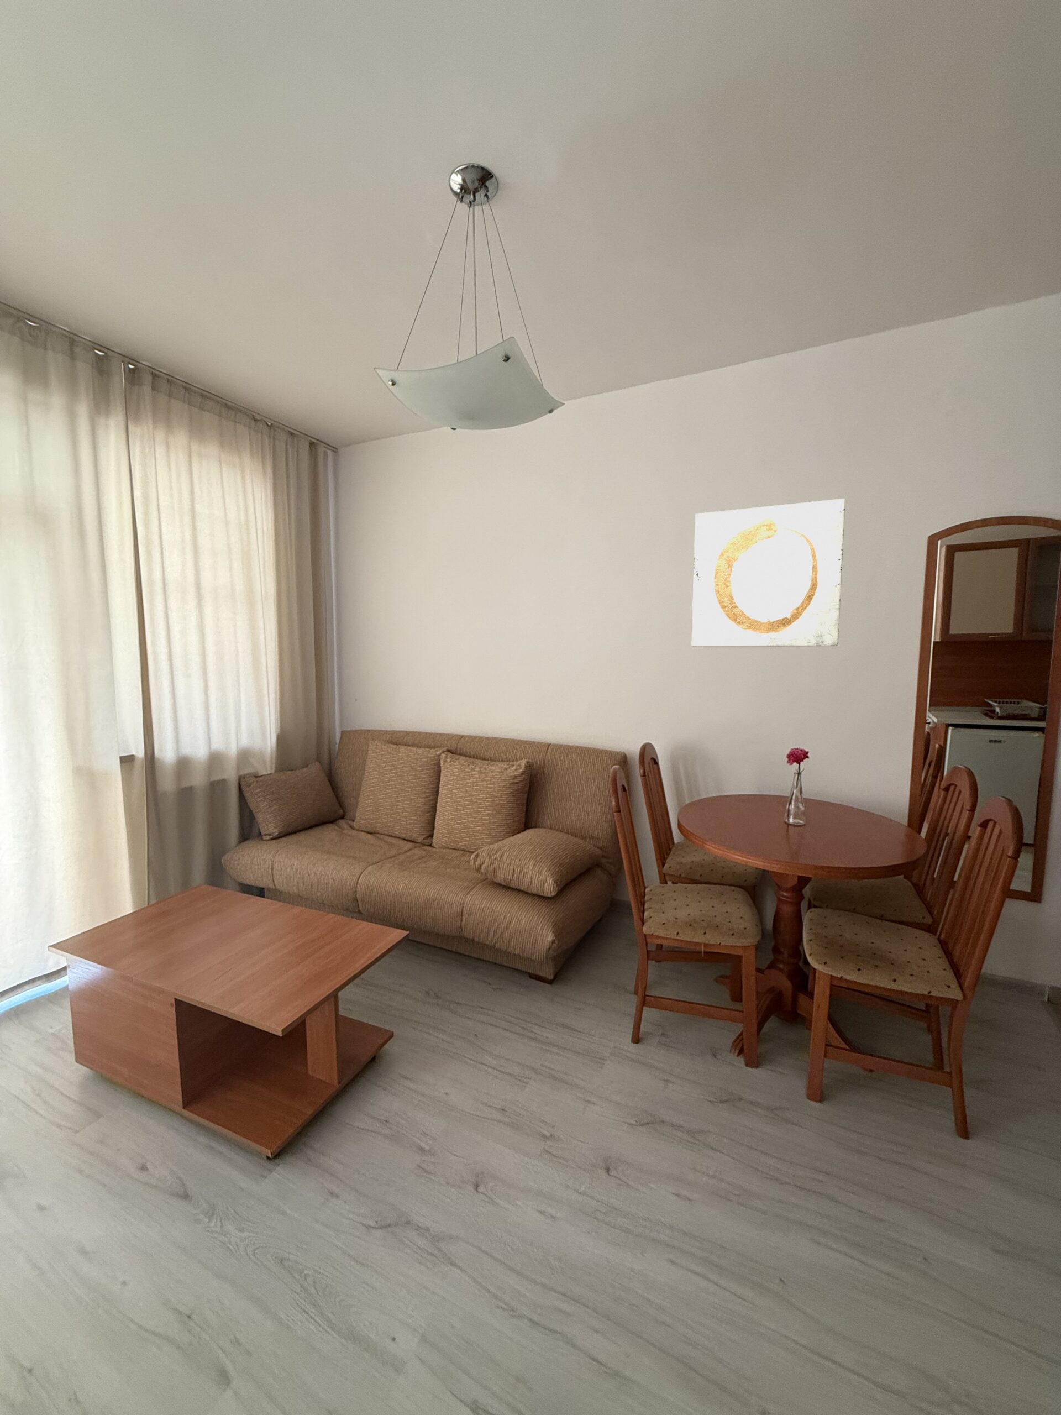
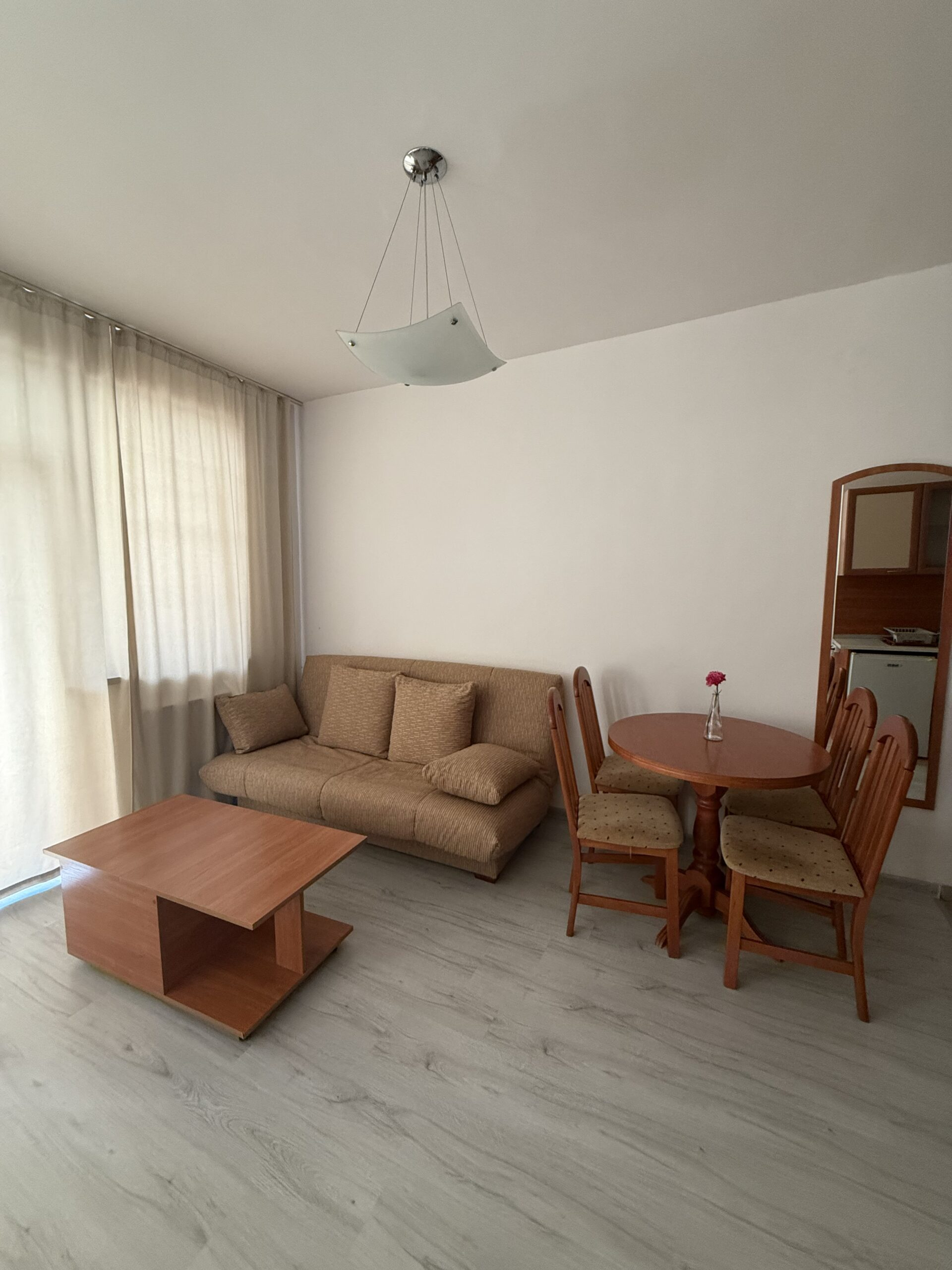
- wall art (763, 577)
